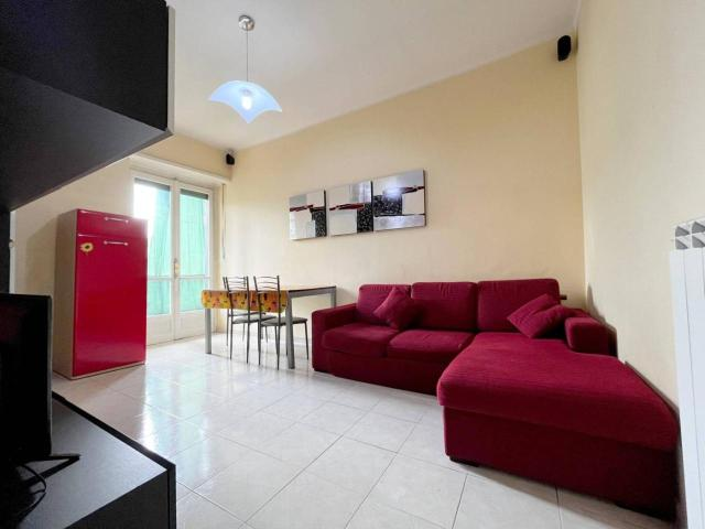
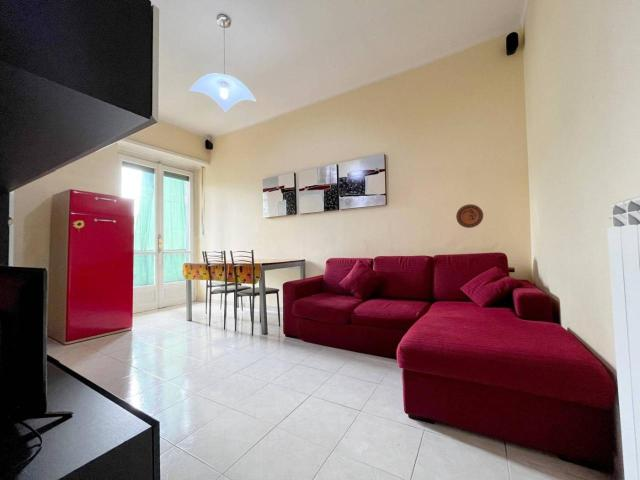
+ decorative plate (469, 216)
